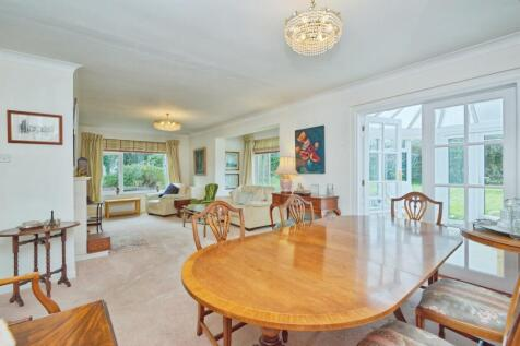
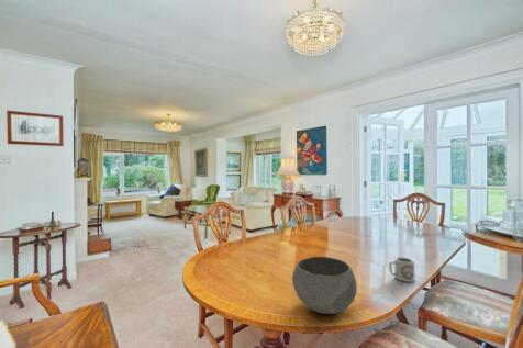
+ cup (401, 269)
+ bowl (323, 285)
